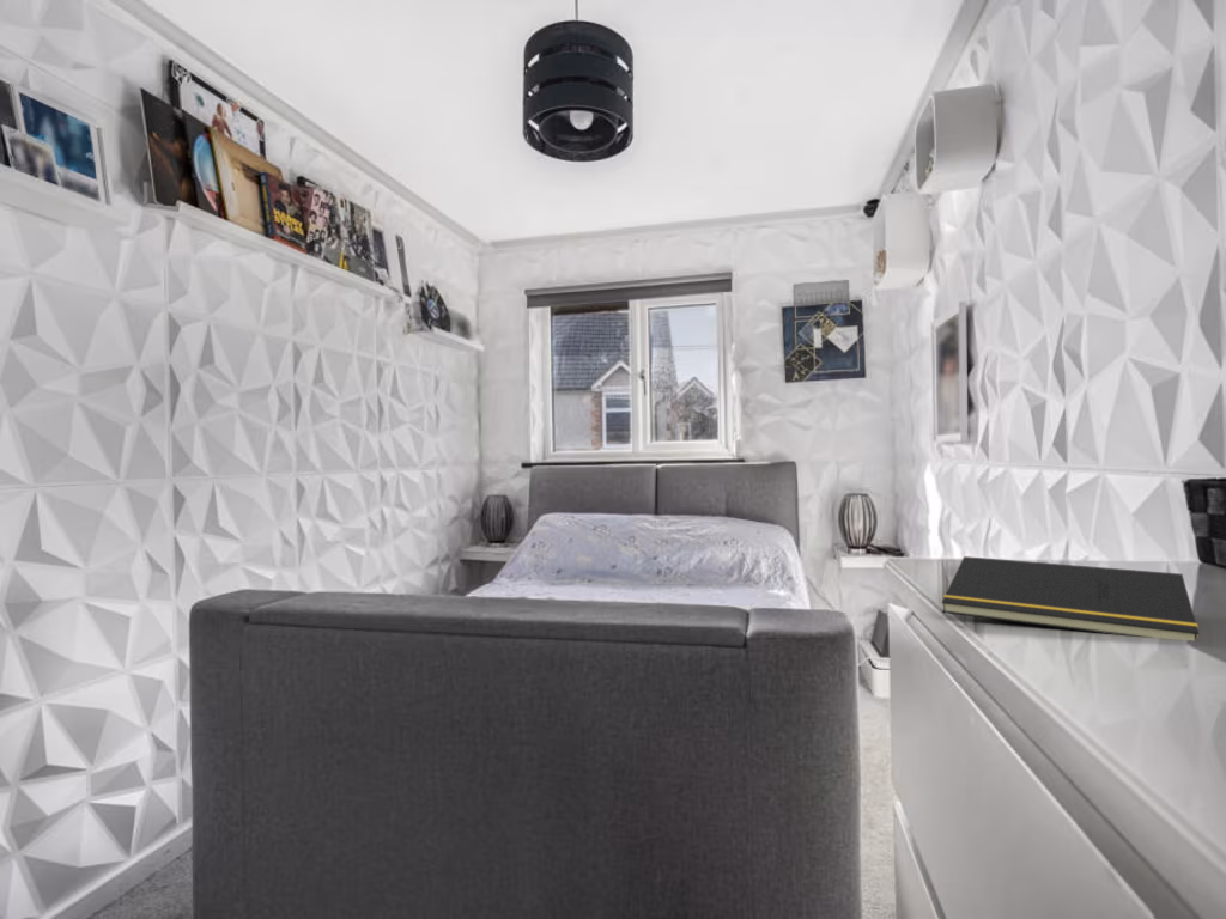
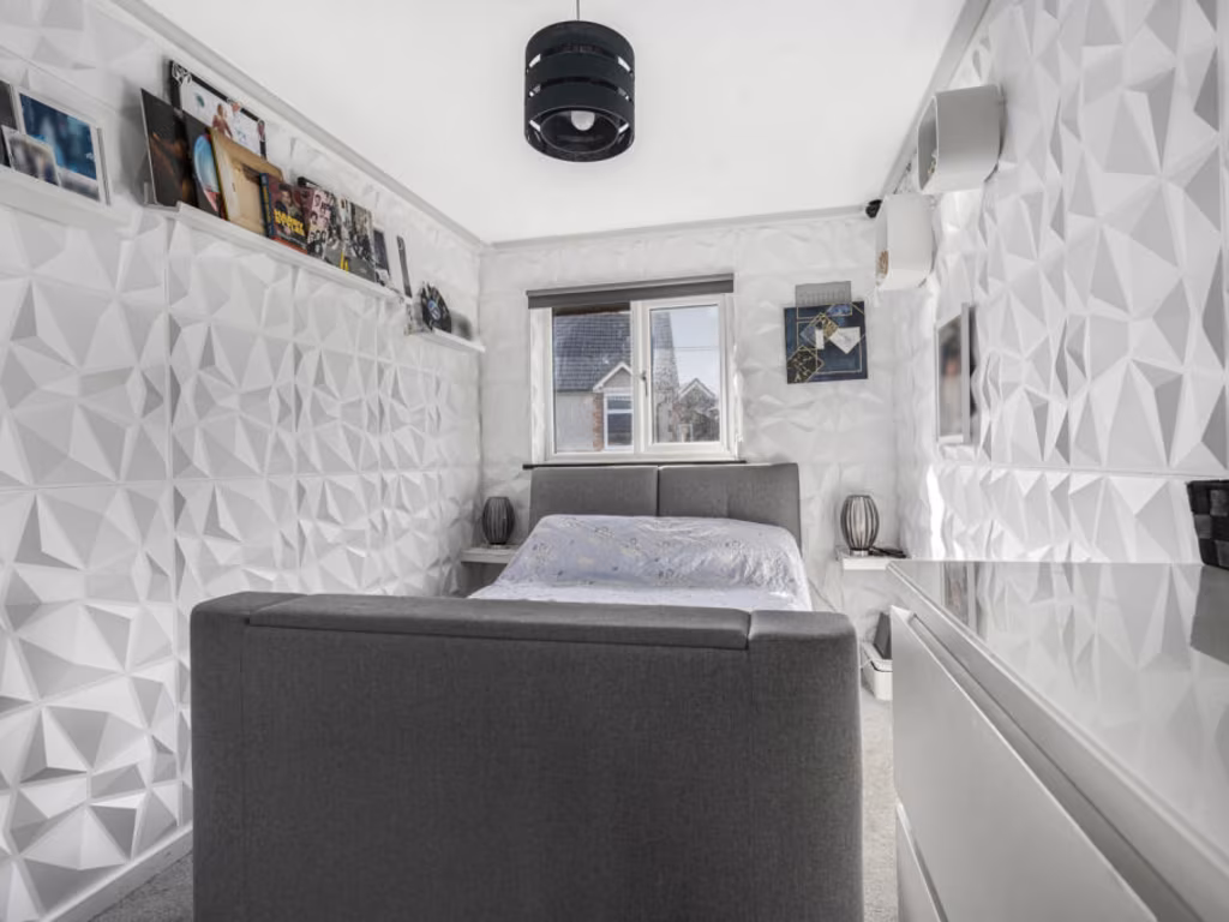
- notepad (1061, 592)
